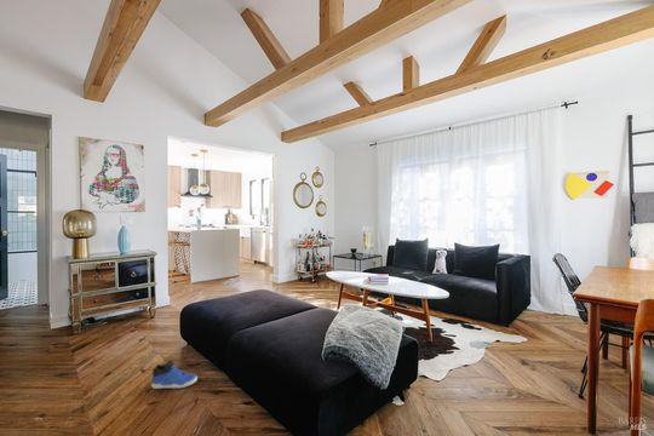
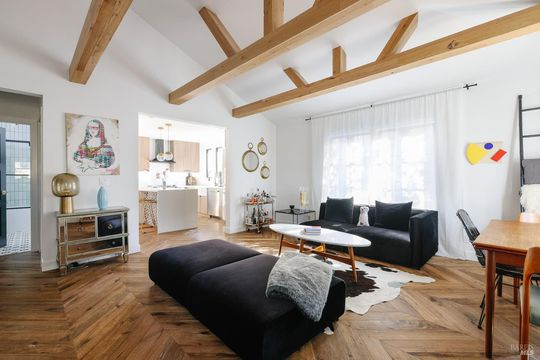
- sneaker (174, 372)
